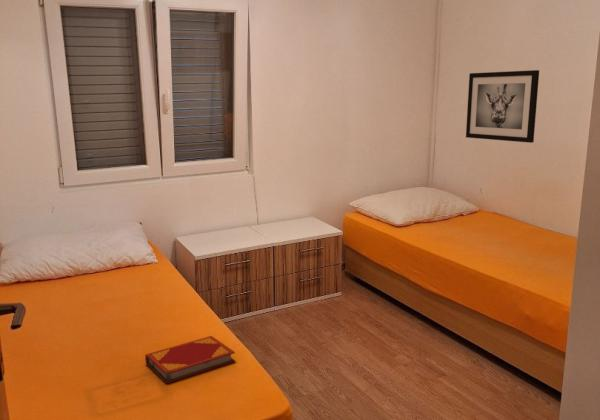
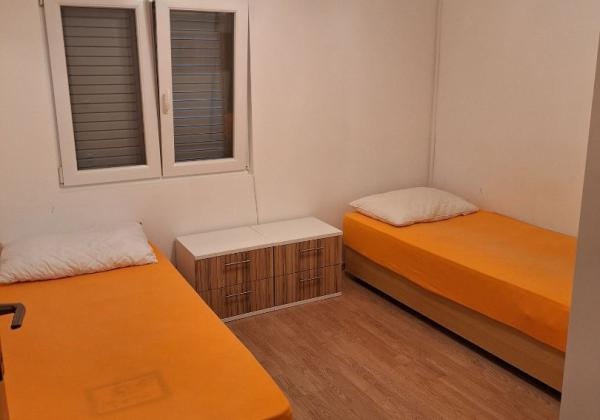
- hardback book (190, 357)
- wall art (499, 106)
